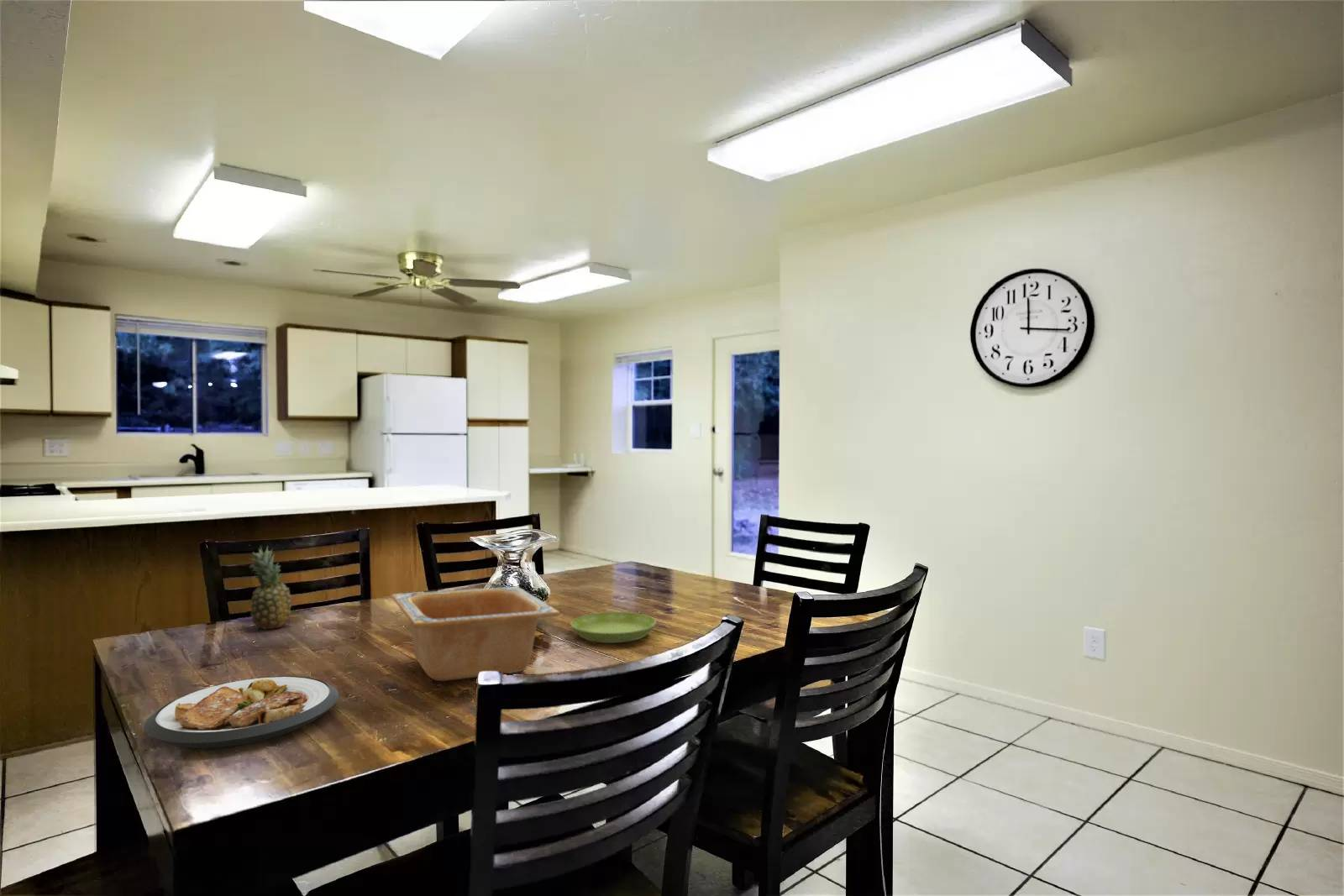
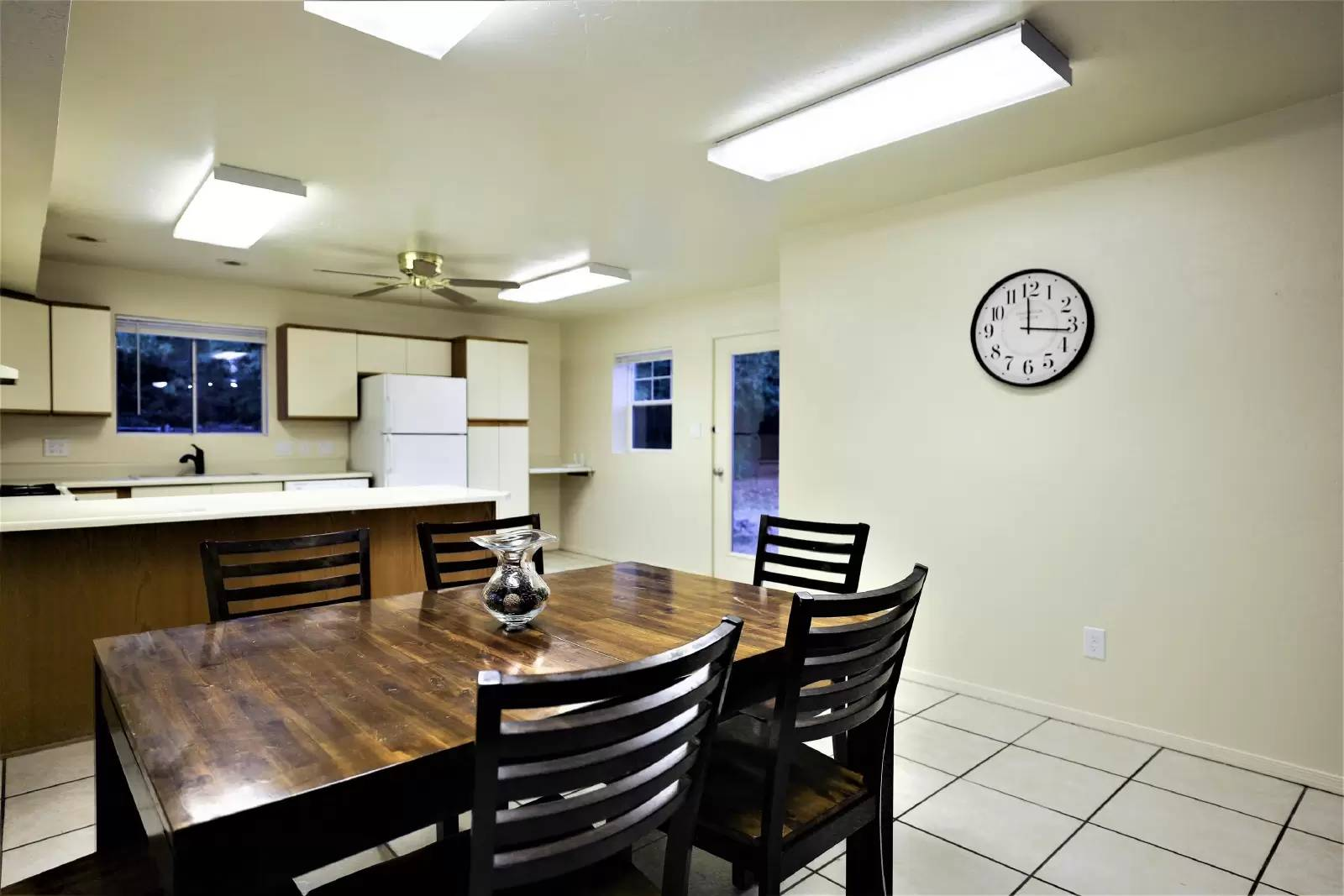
- plate (247, 702)
- saucer (613, 627)
- serving bowl (473, 632)
- fruit (270, 585)
